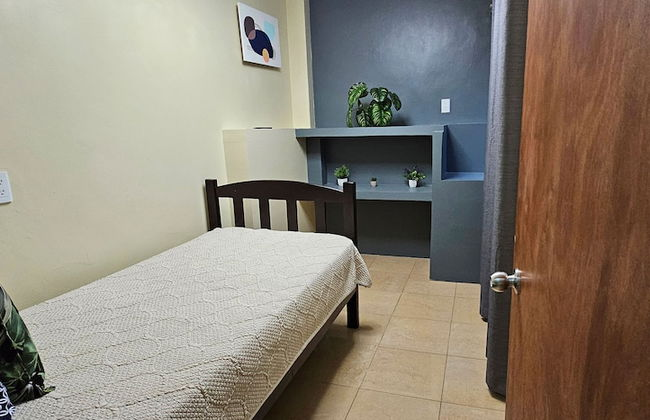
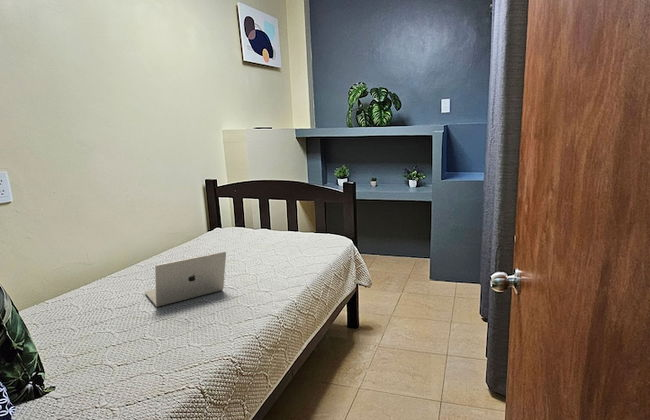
+ laptop (184, 273)
